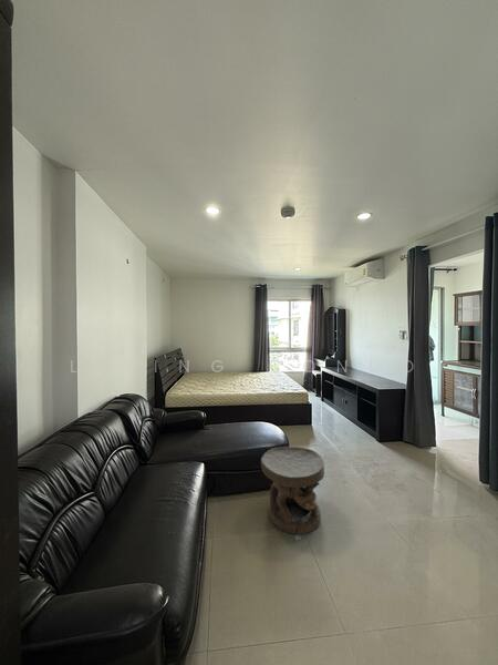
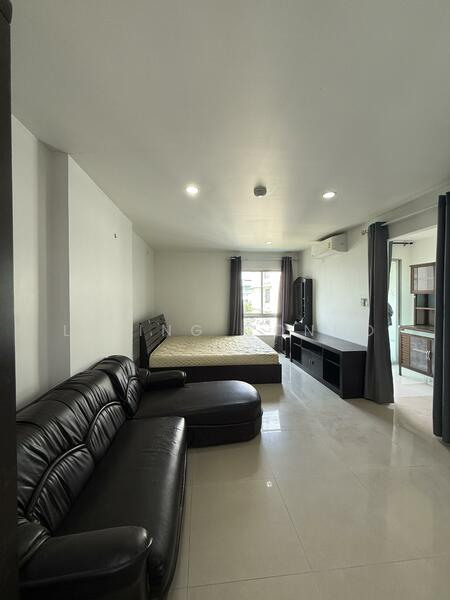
- carved stool (293, 487)
